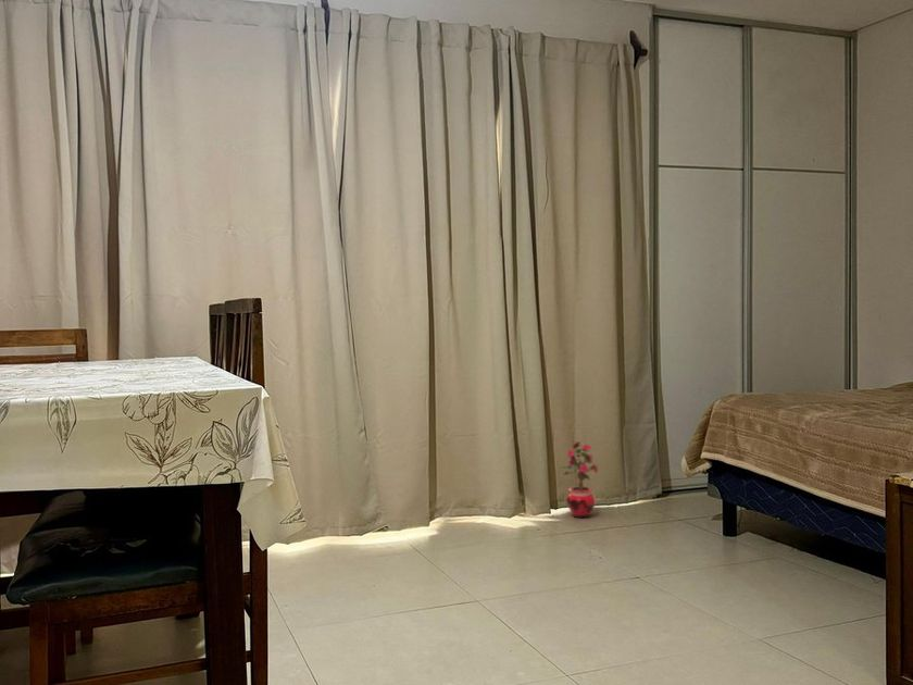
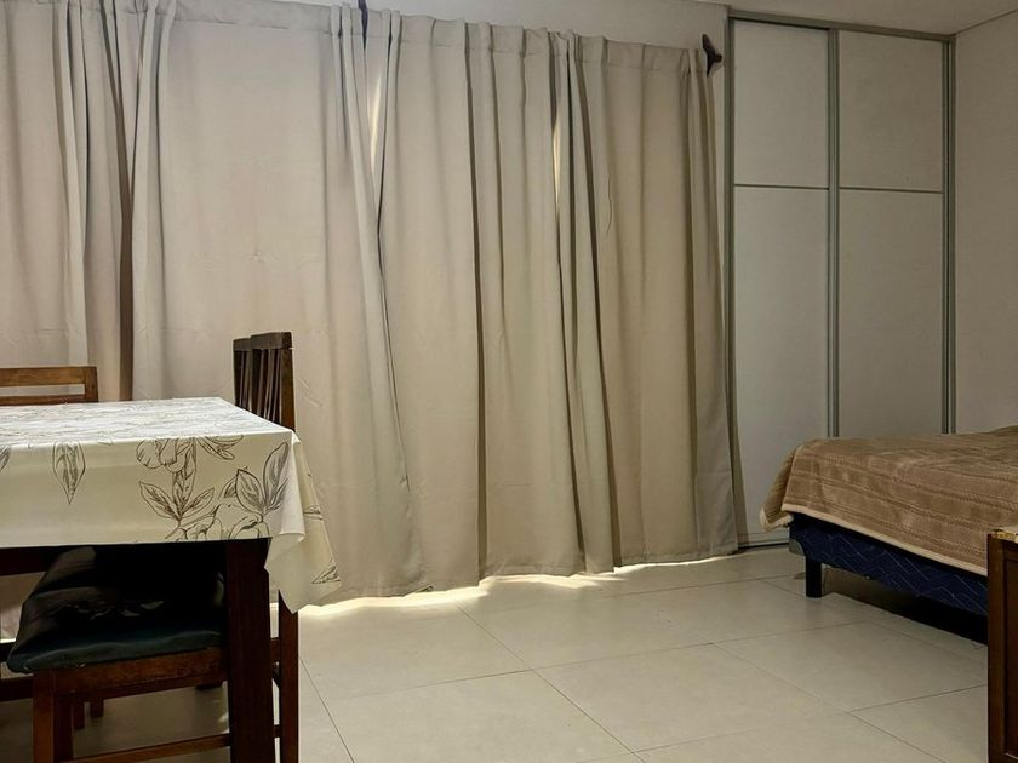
- potted plant (578, 478)
